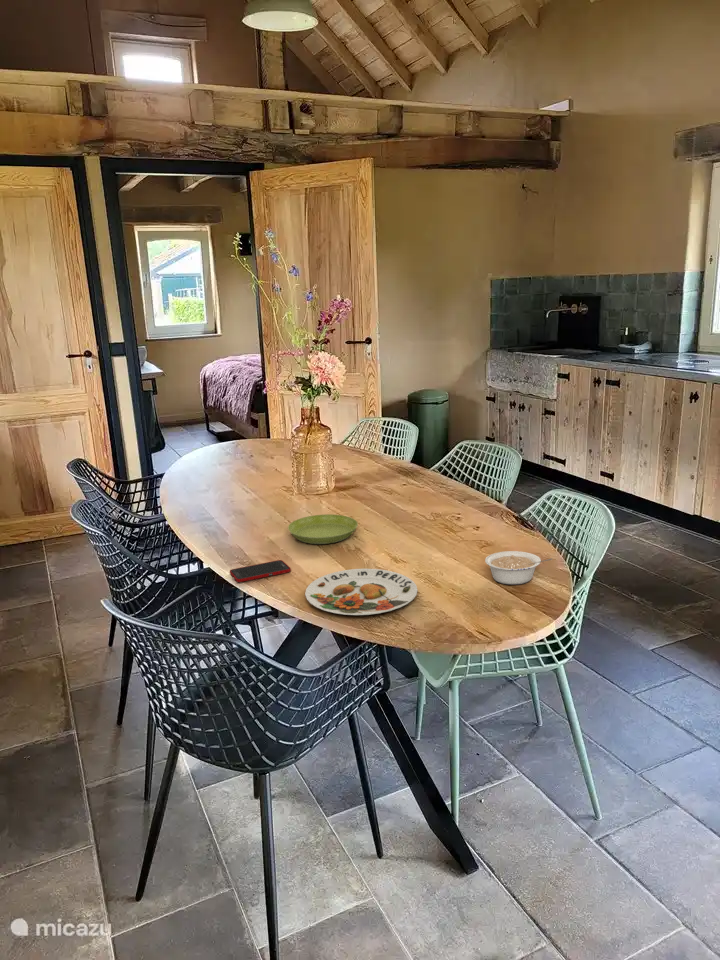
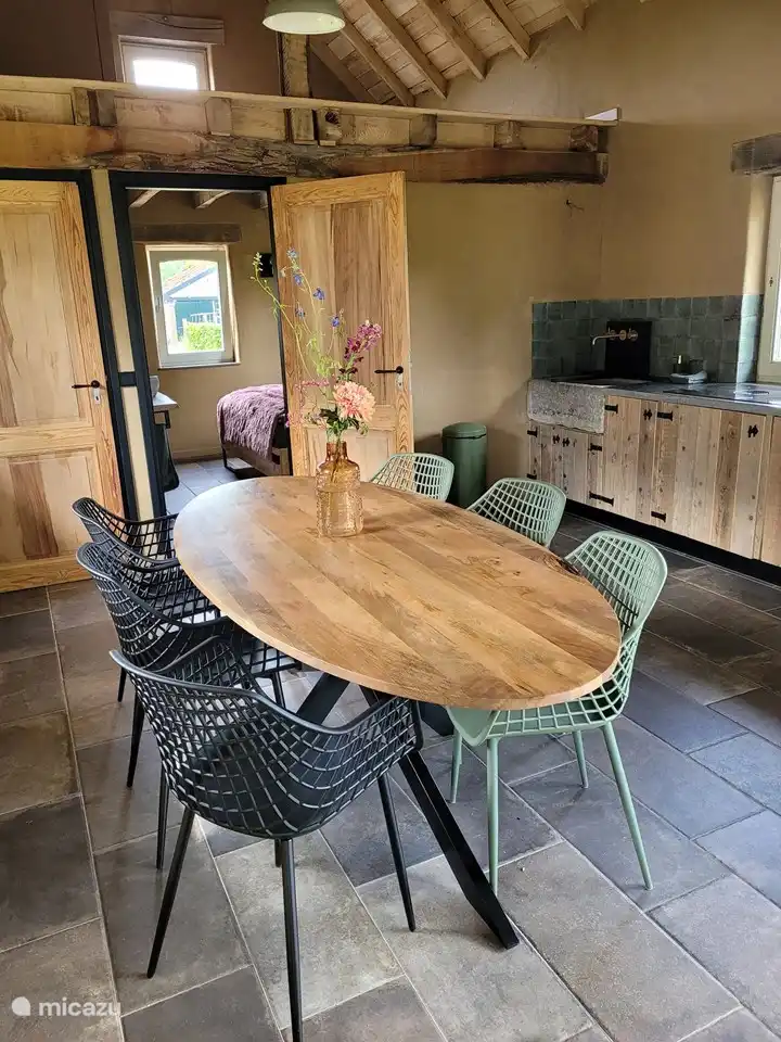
- cell phone (260, 571)
- legume (514, 566)
- saucer (323, 530)
- plate (361, 591)
